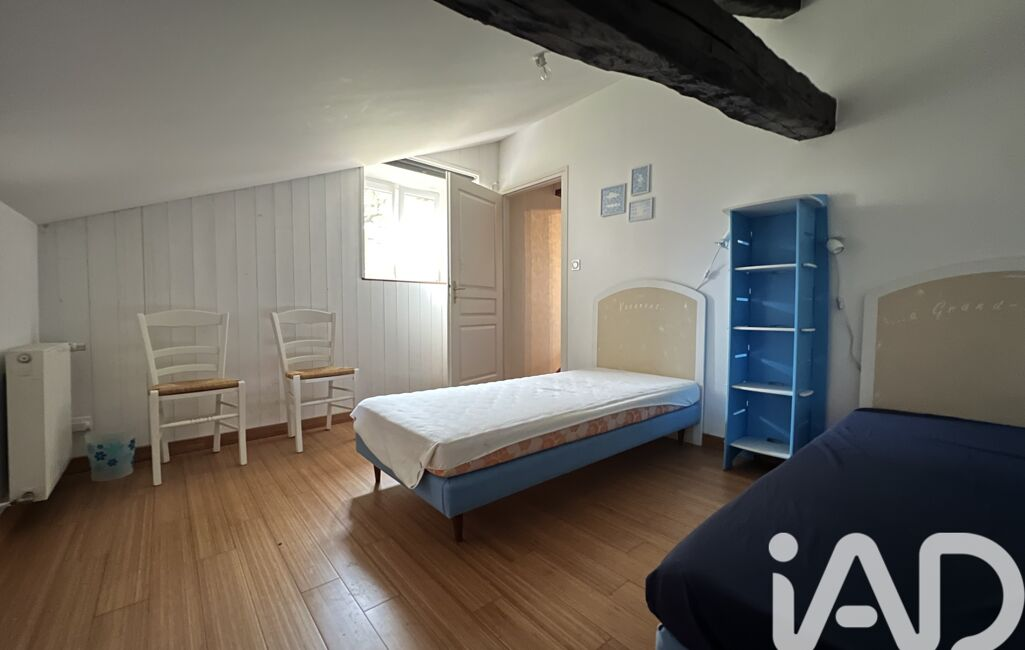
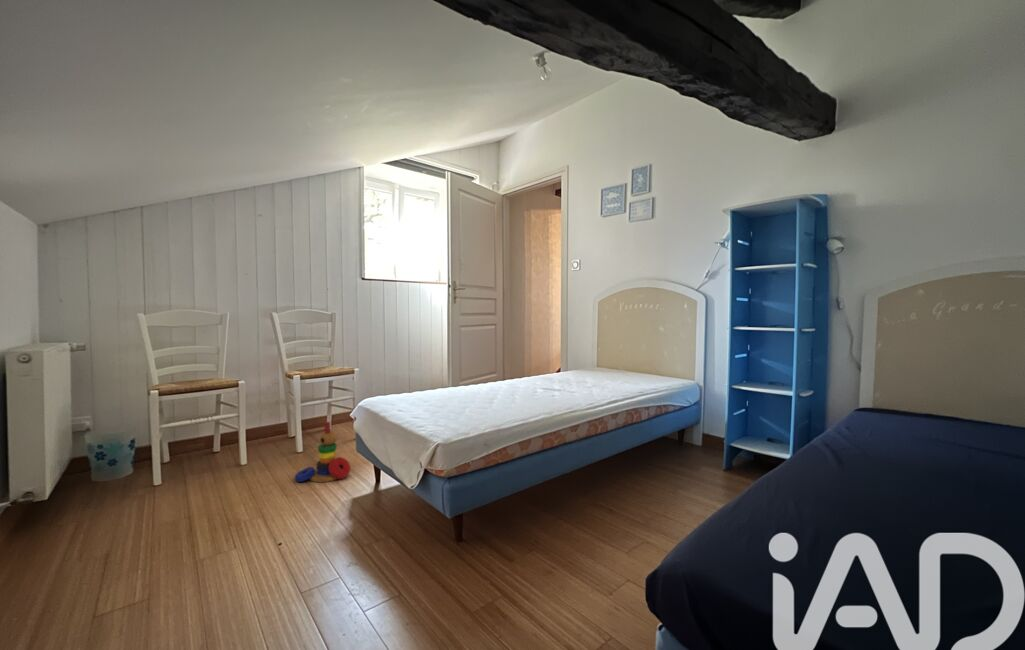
+ stacking toy (325, 450)
